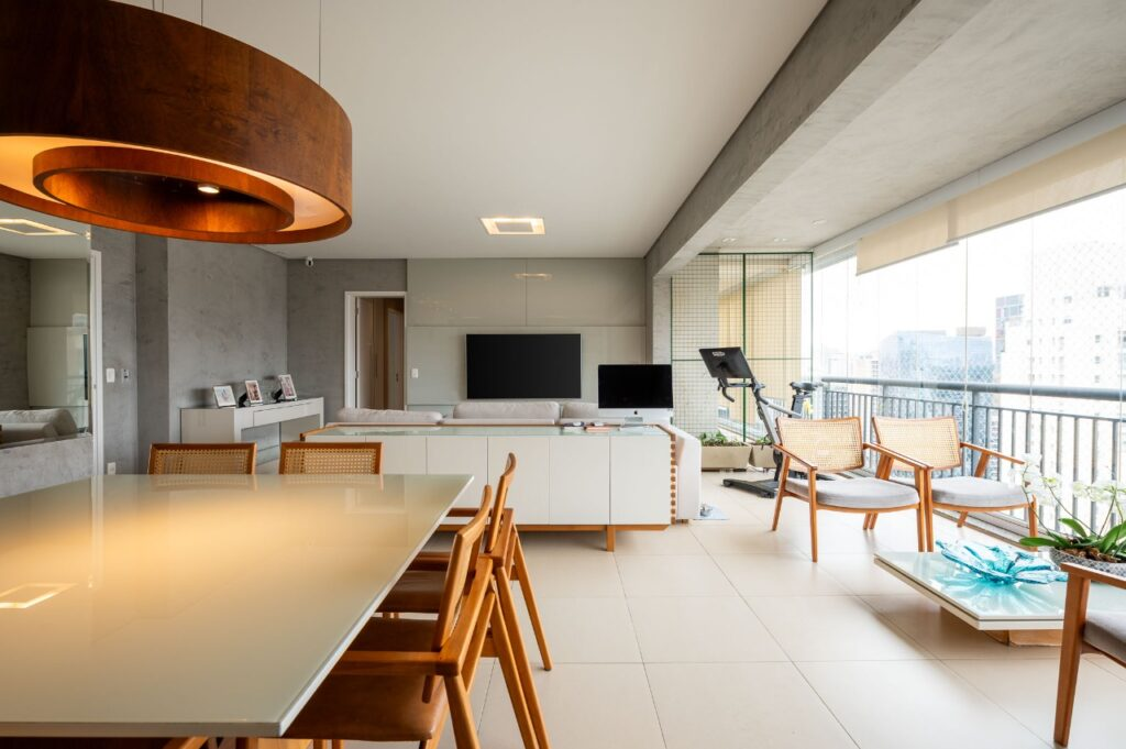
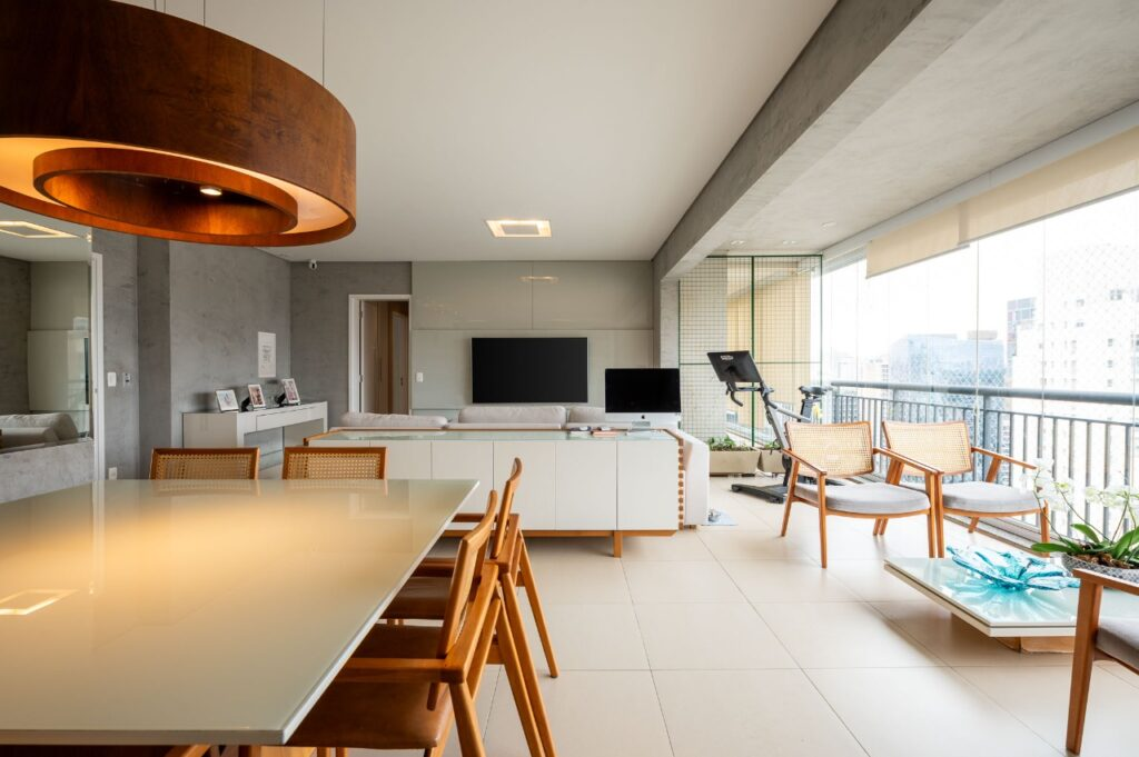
+ wall art (266, 355)
